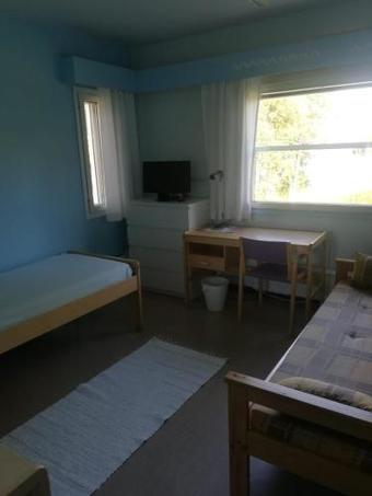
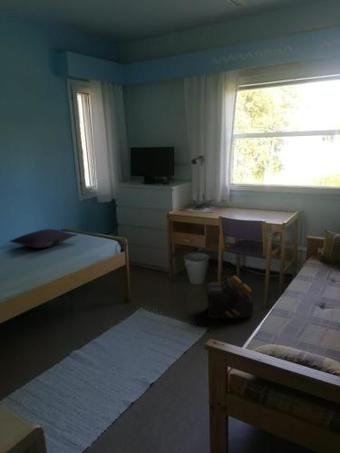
+ pillow (43, 238)
+ backpack (228, 294)
